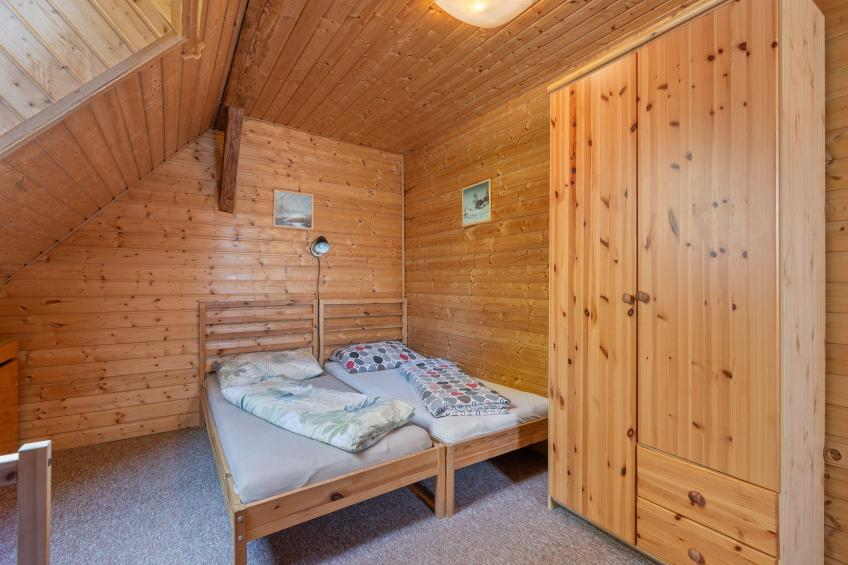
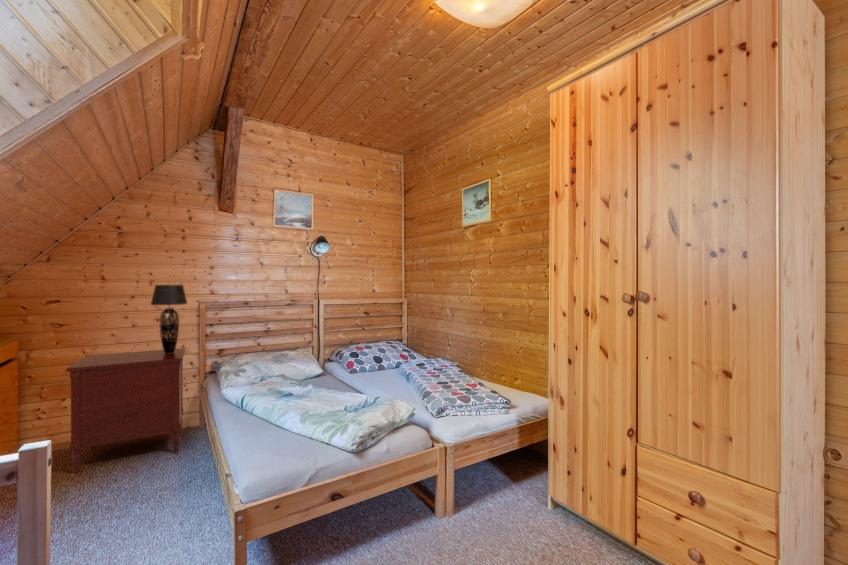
+ dresser (133, 403)
+ table lamp (169, 318)
